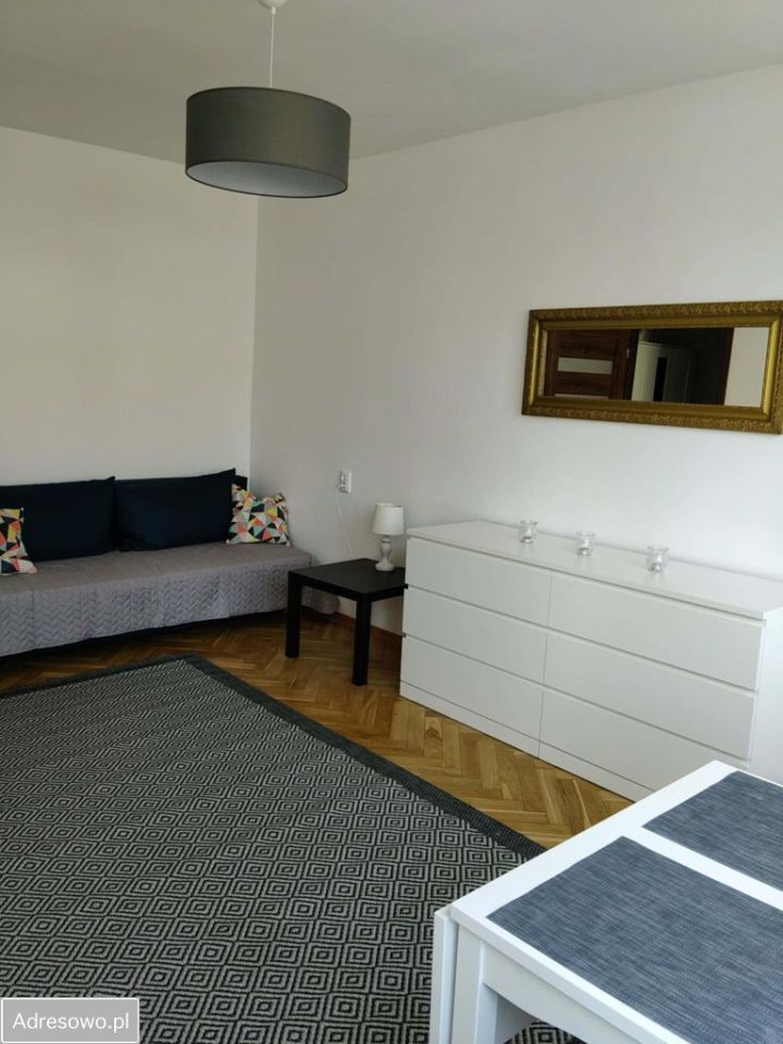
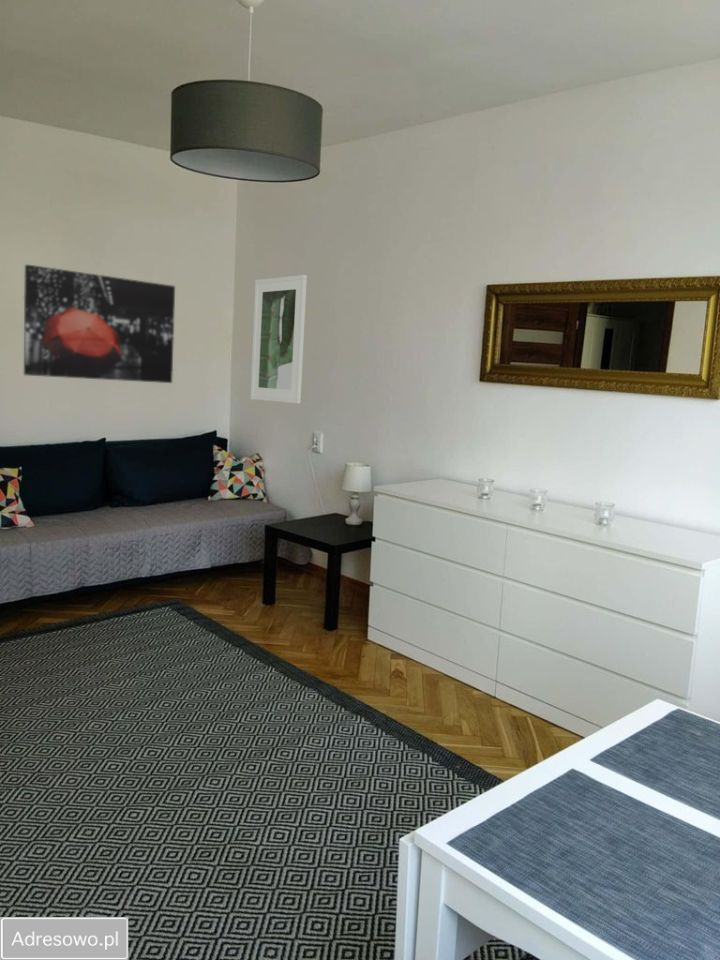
+ wall art (103, 328)
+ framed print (277, 340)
